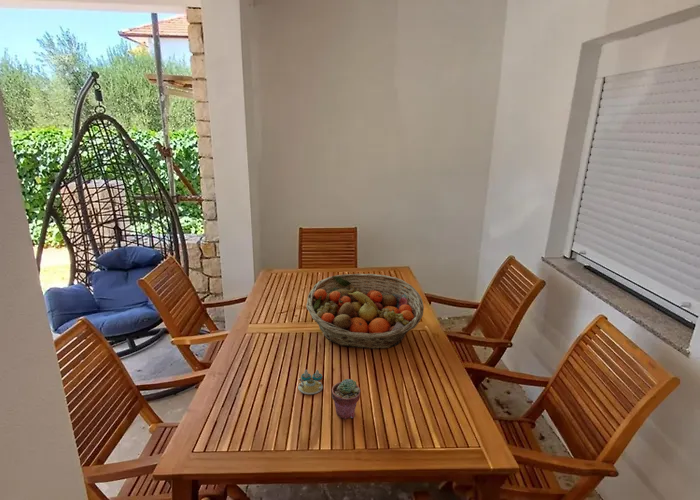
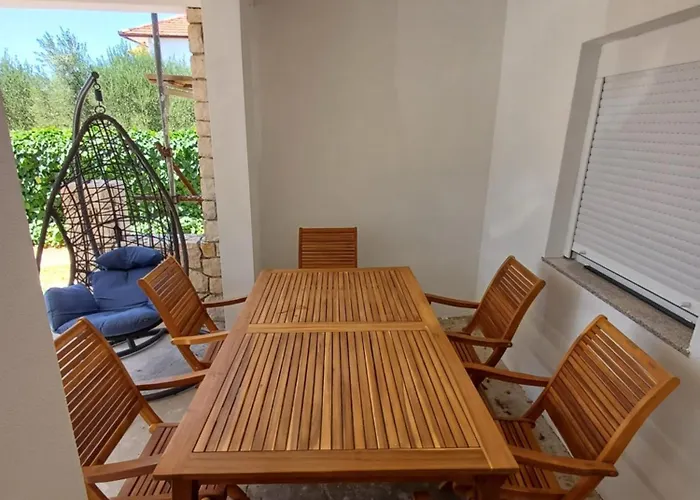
- fruit basket (364, 309)
- salt and pepper shaker set (310, 380)
- potted succulent (346, 396)
